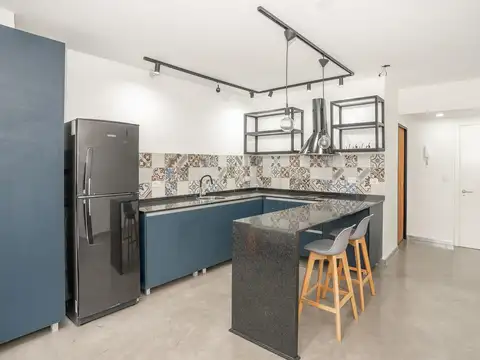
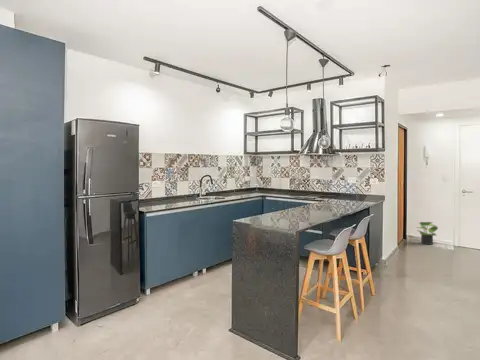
+ potted plant (424, 232)
